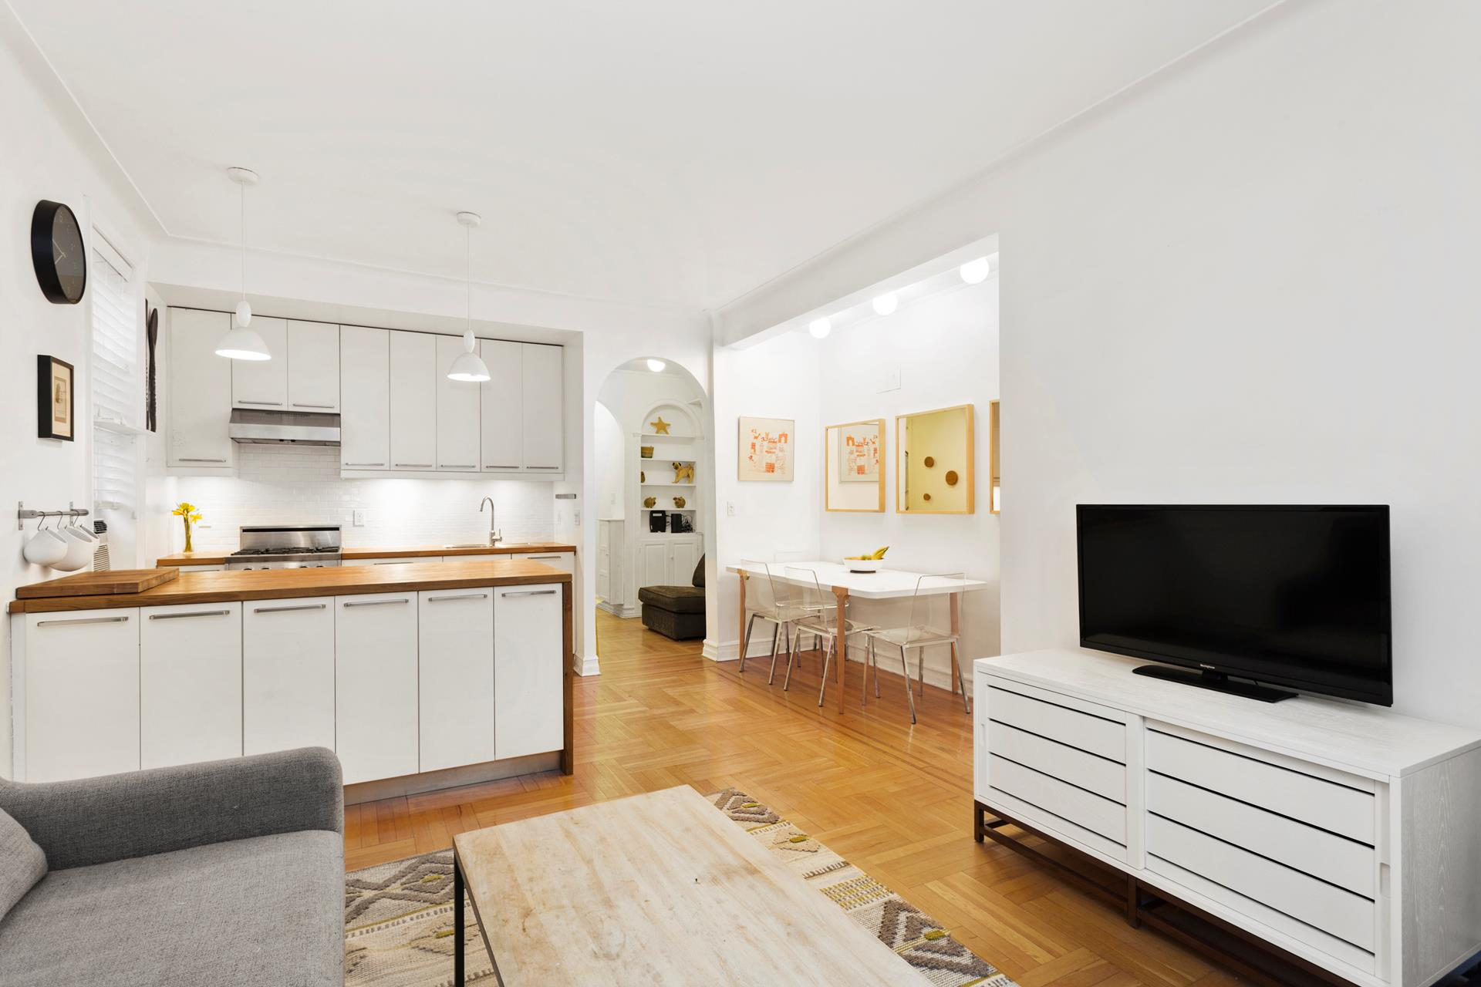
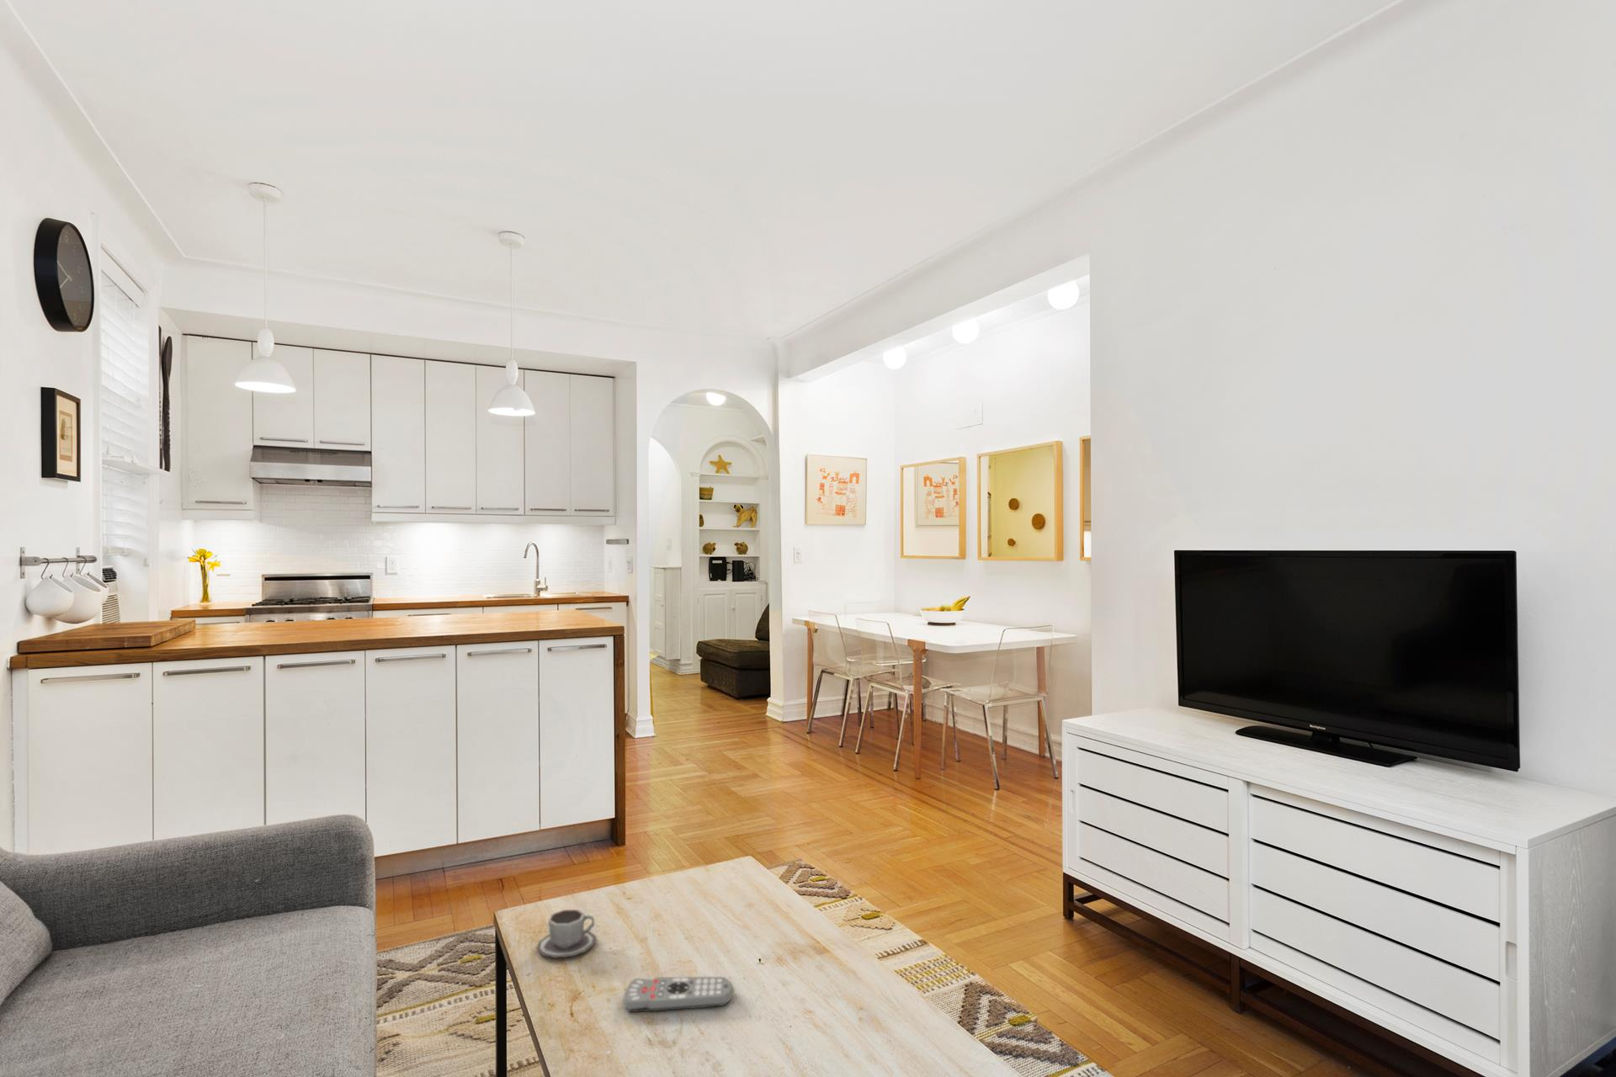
+ cup (566, 932)
+ remote control (679, 993)
